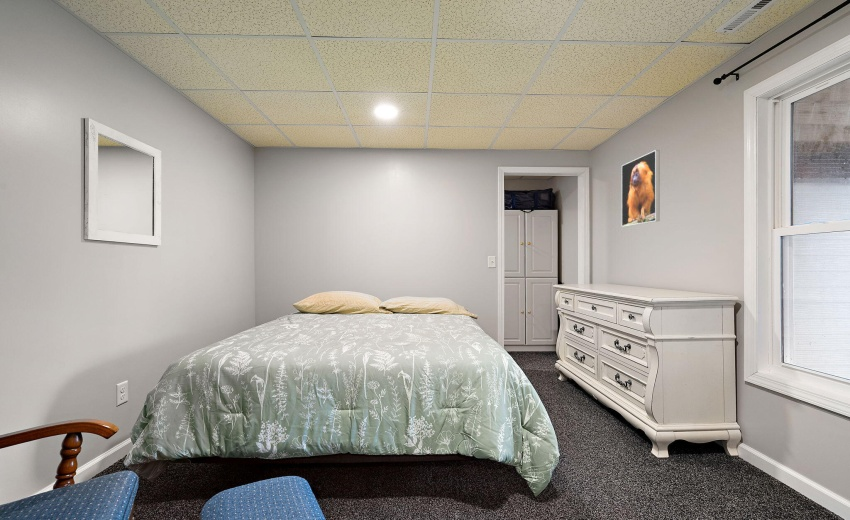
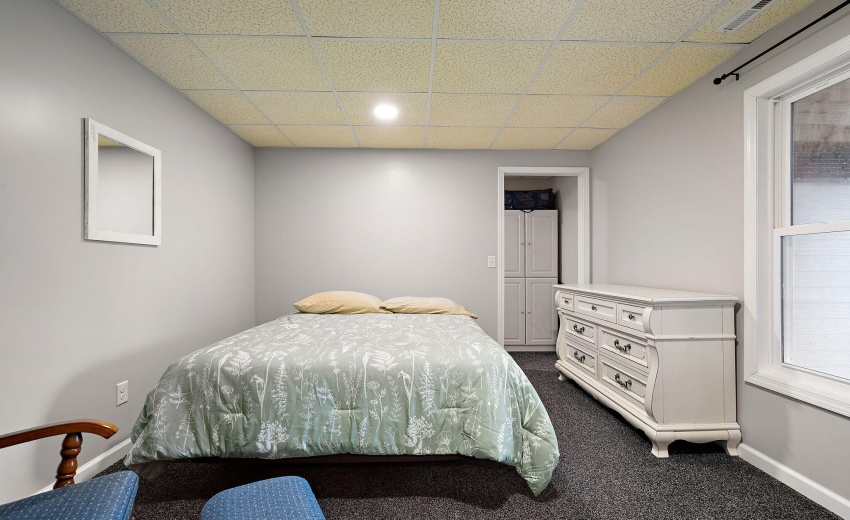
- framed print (639, 191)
